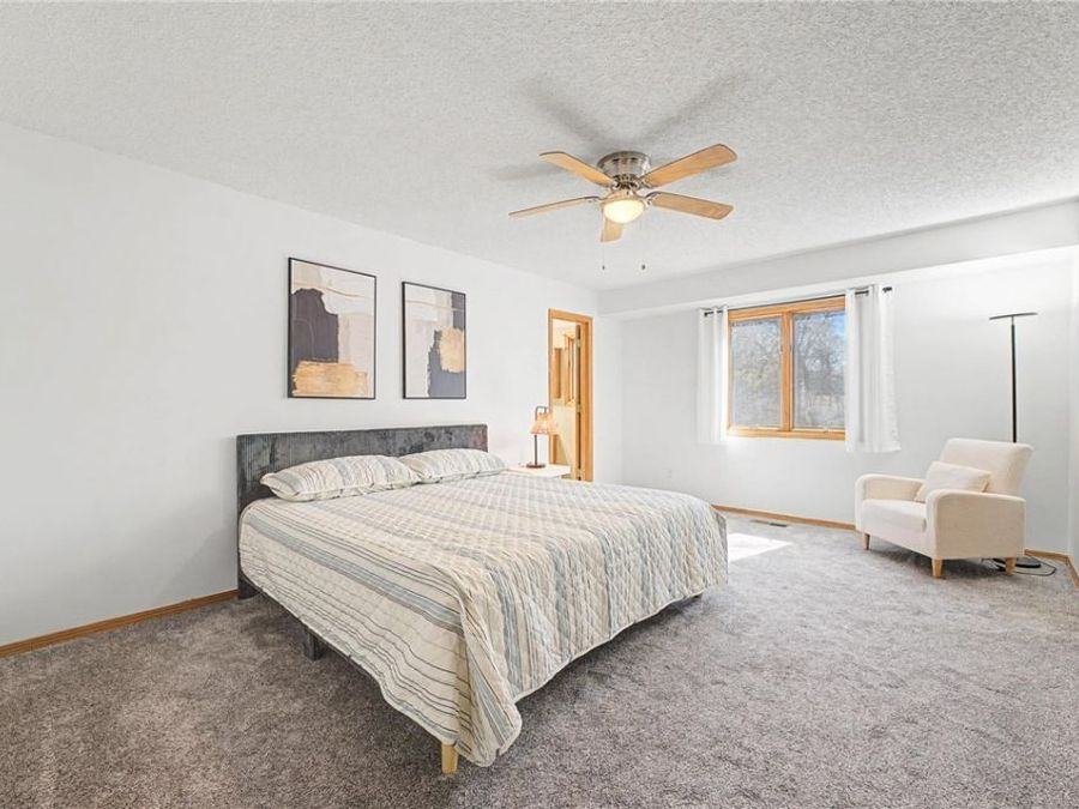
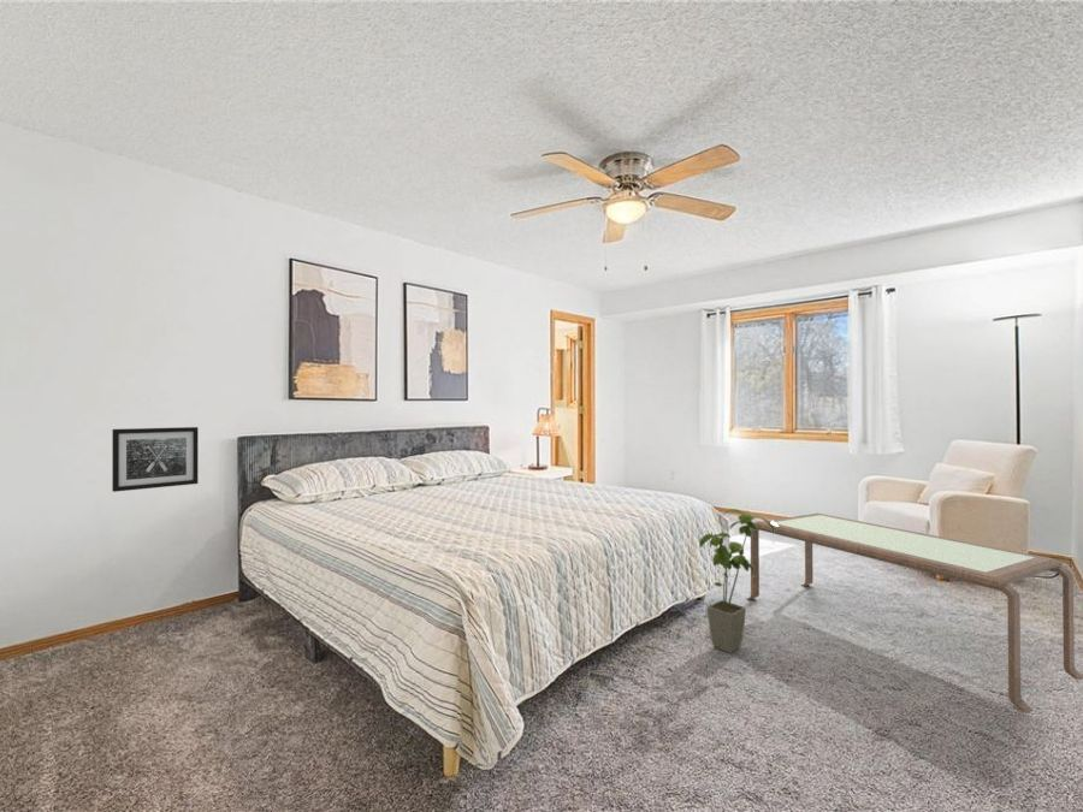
+ coffee table (892, 563)
+ wall art (156, 457)
+ house plant (736, 576)
